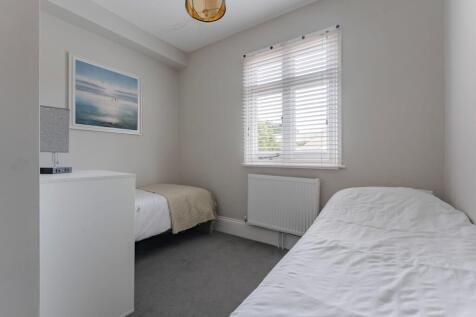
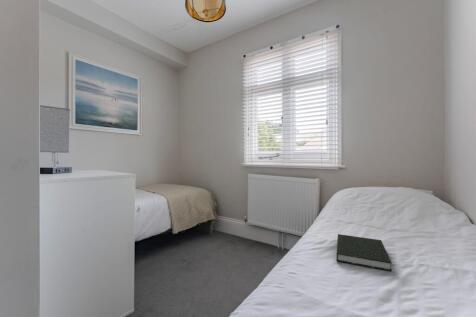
+ book (360, 249)
